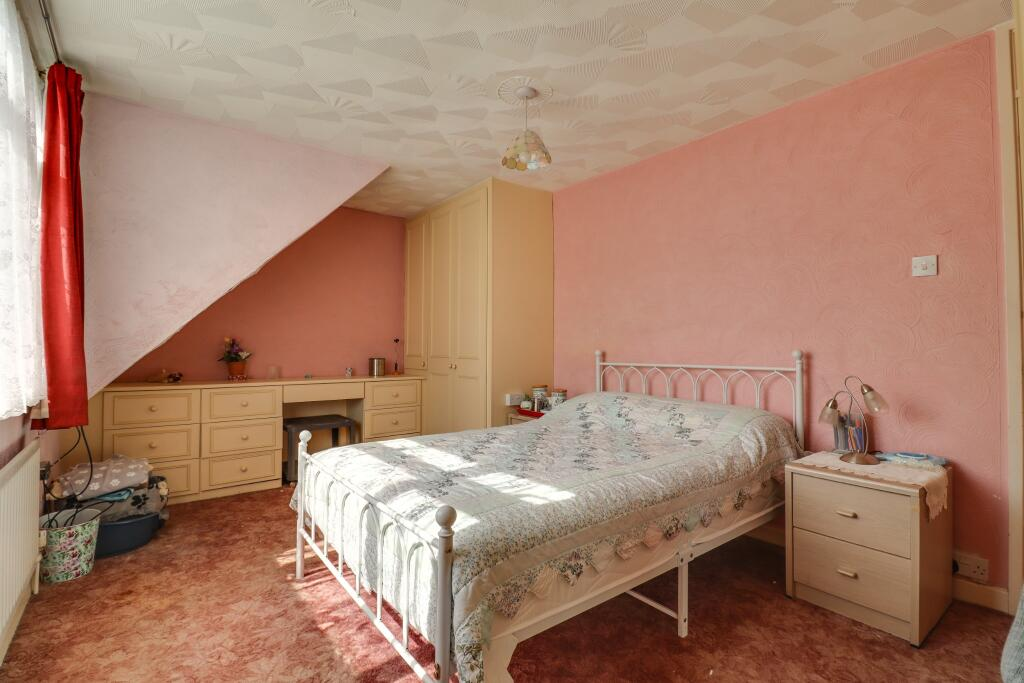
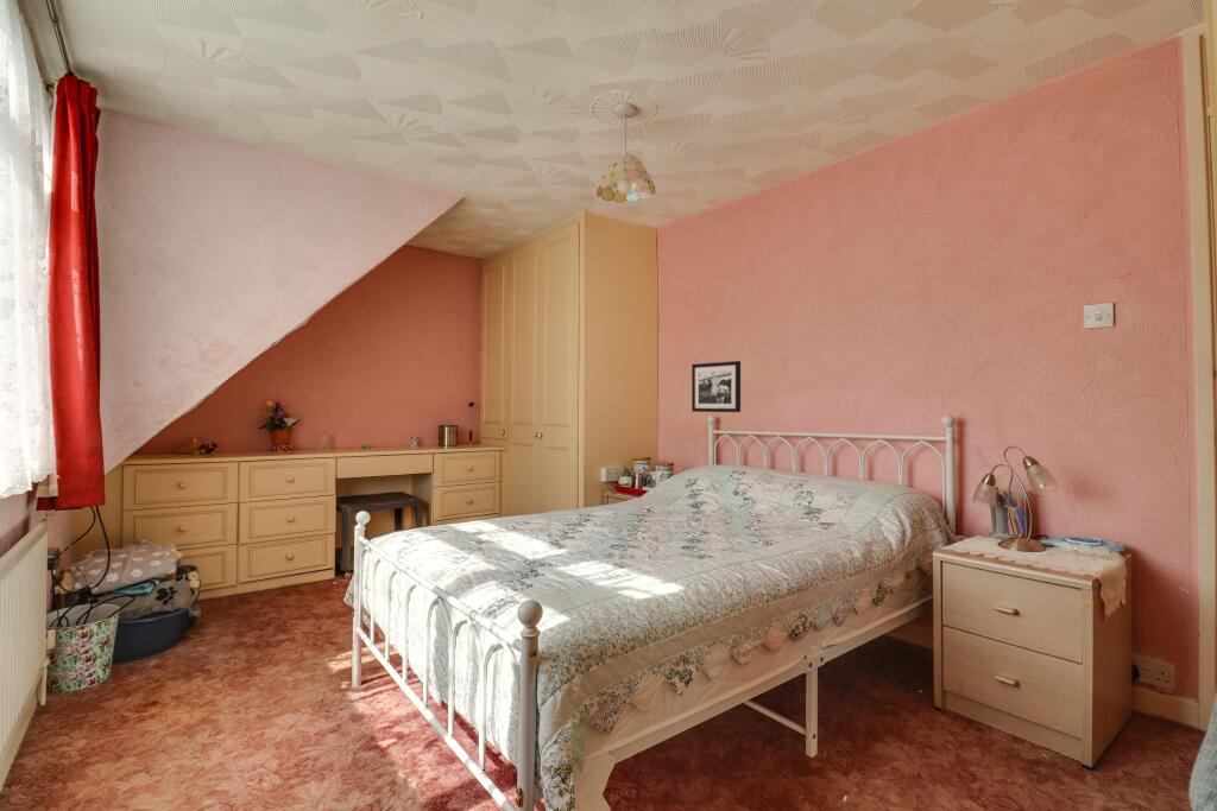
+ picture frame (714, 387)
